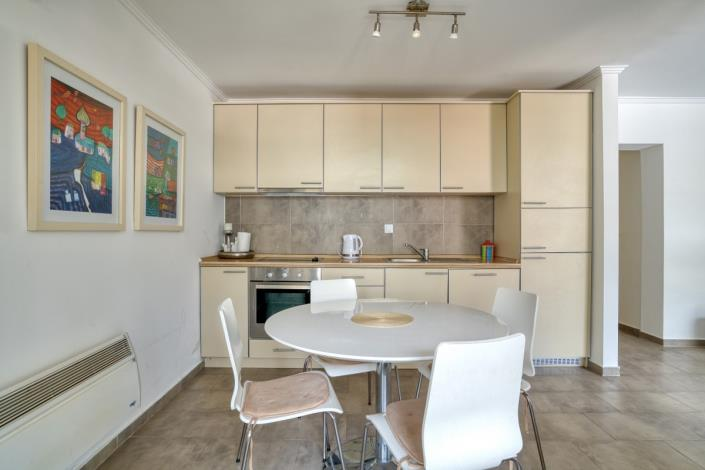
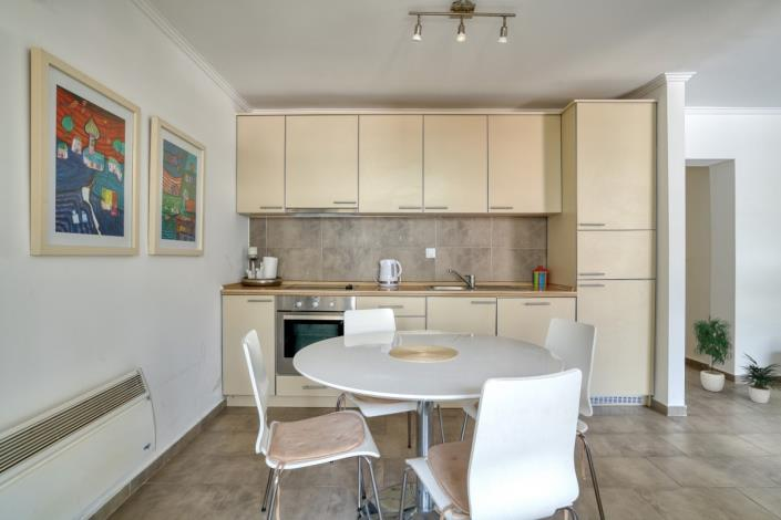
+ potted plant (730, 355)
